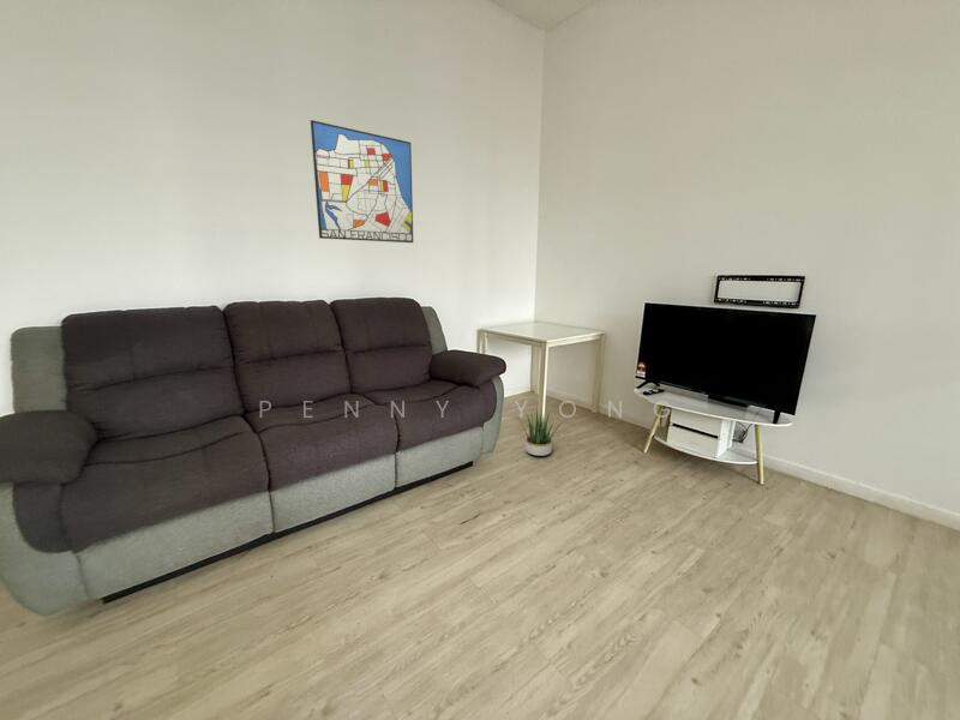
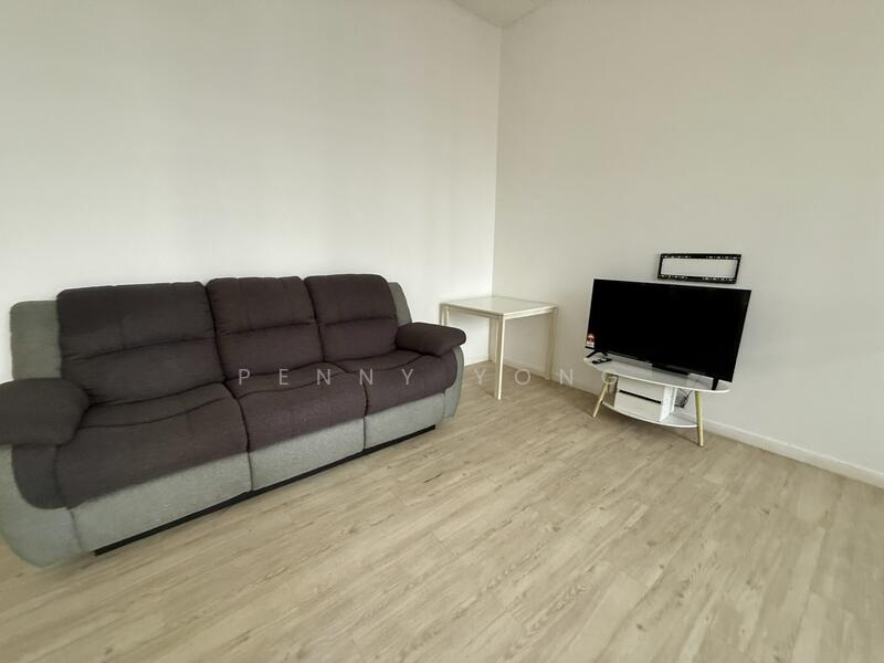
- potted plant (539, 431)
- wall art (367, 187)
